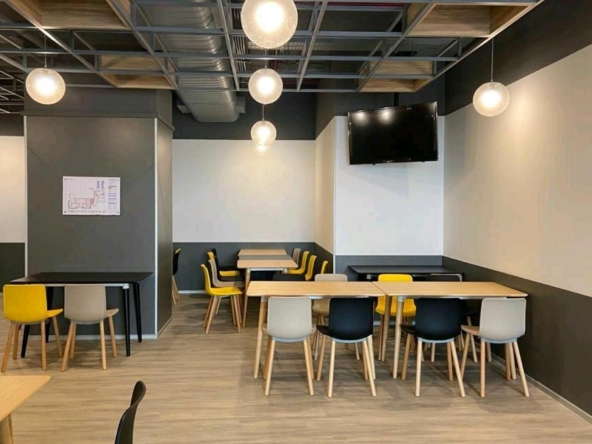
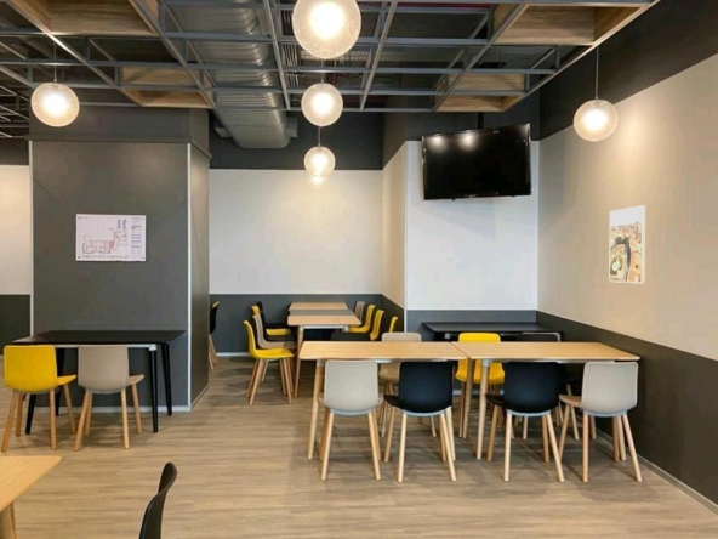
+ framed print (626, 245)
